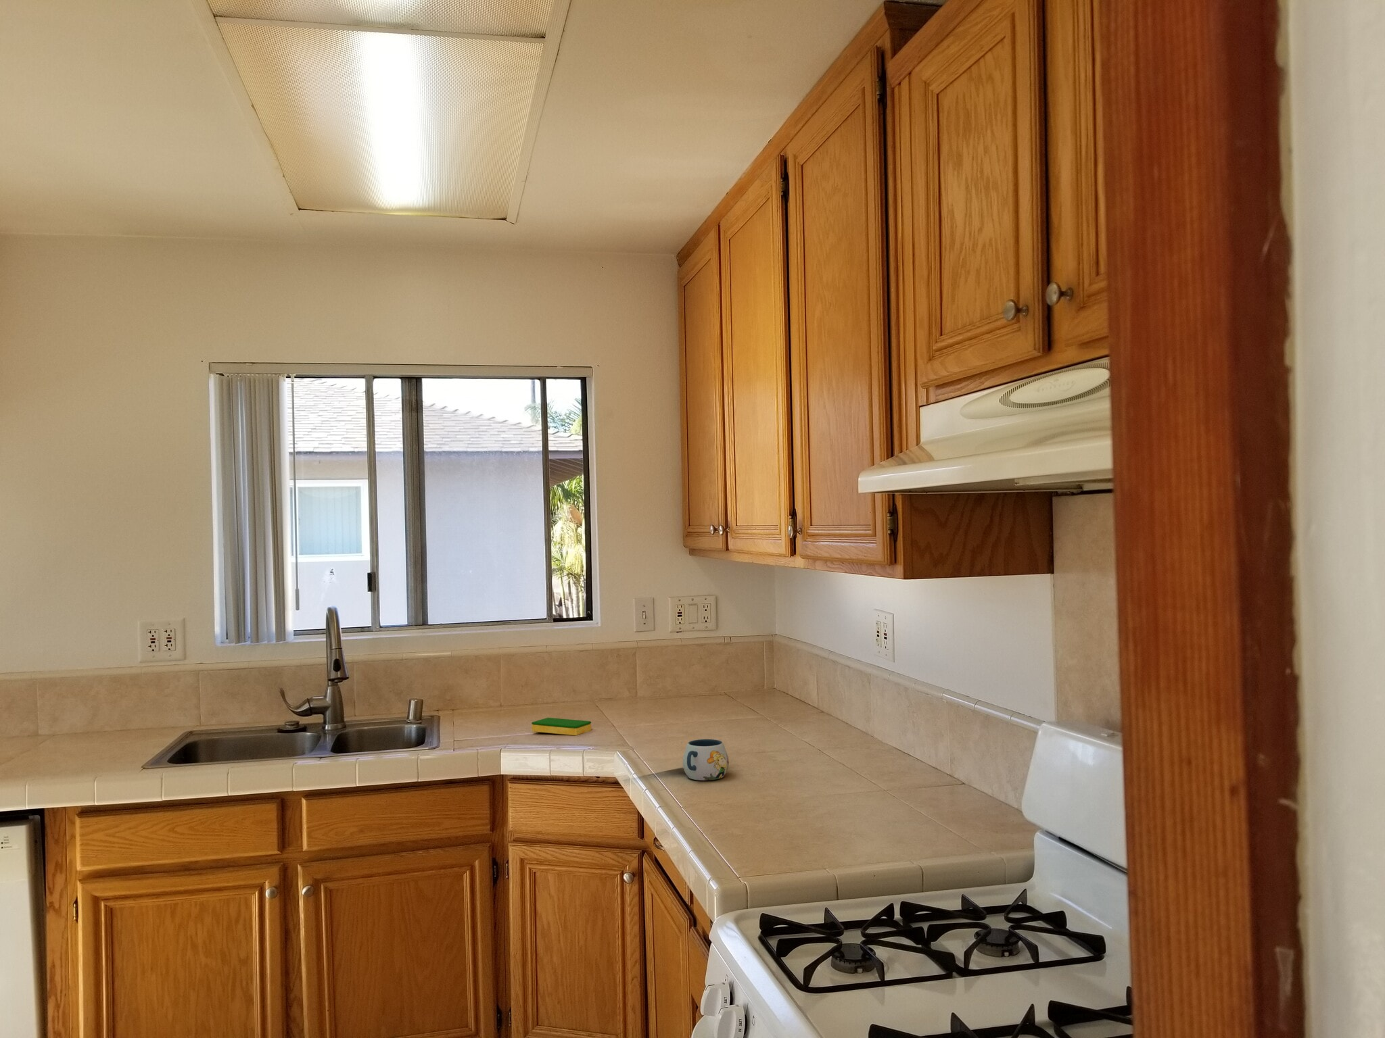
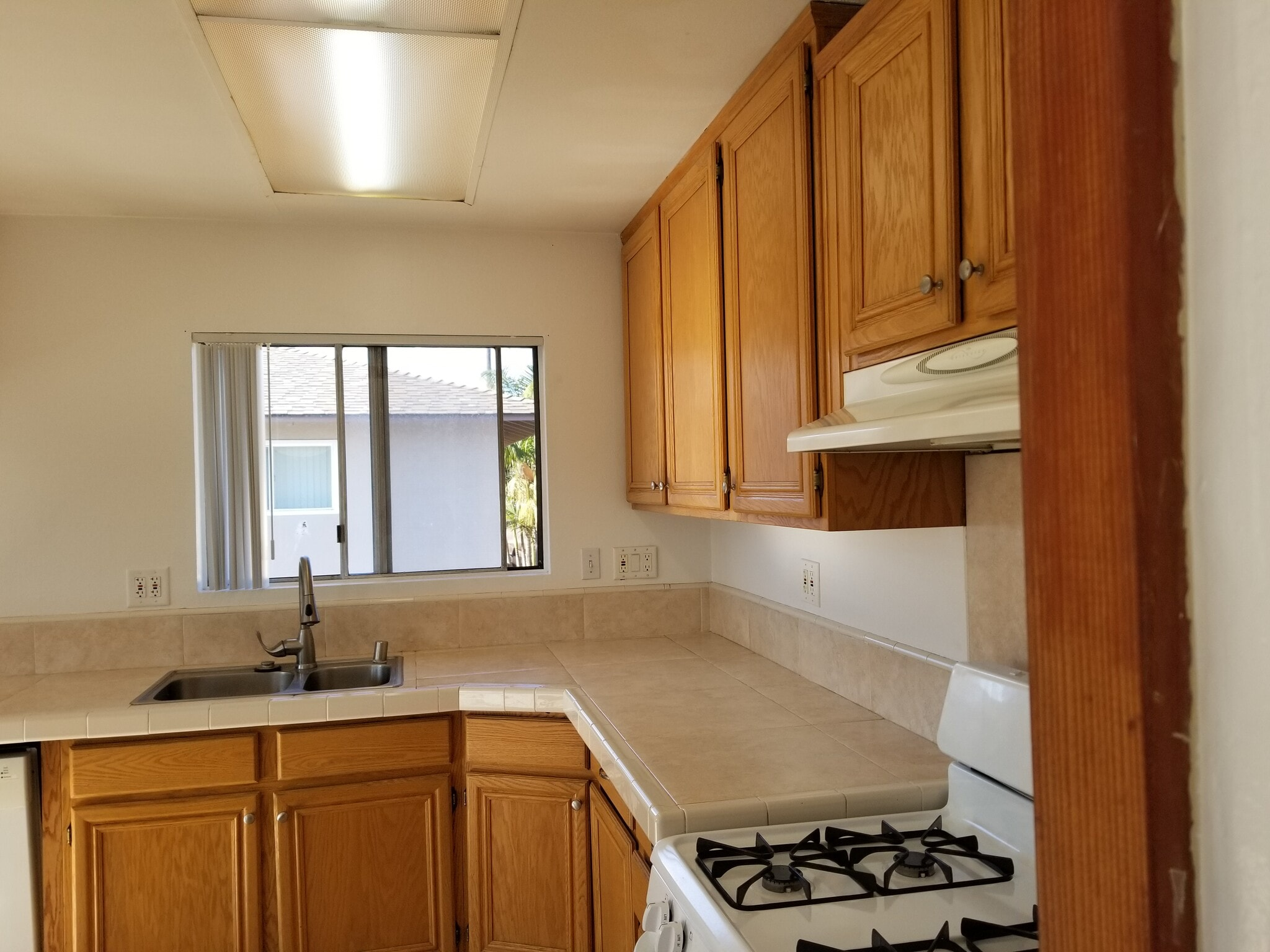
- dish sponge (562, 726)
- mug (702, 760)
